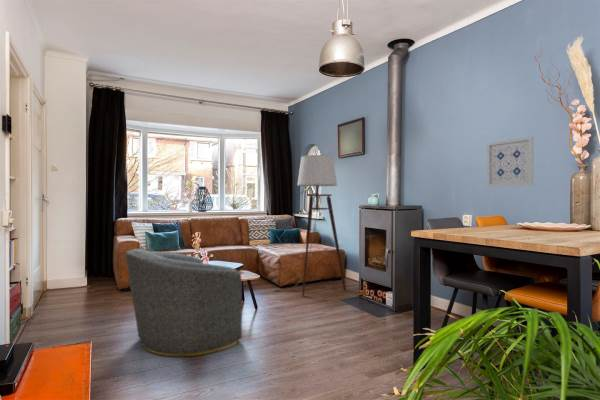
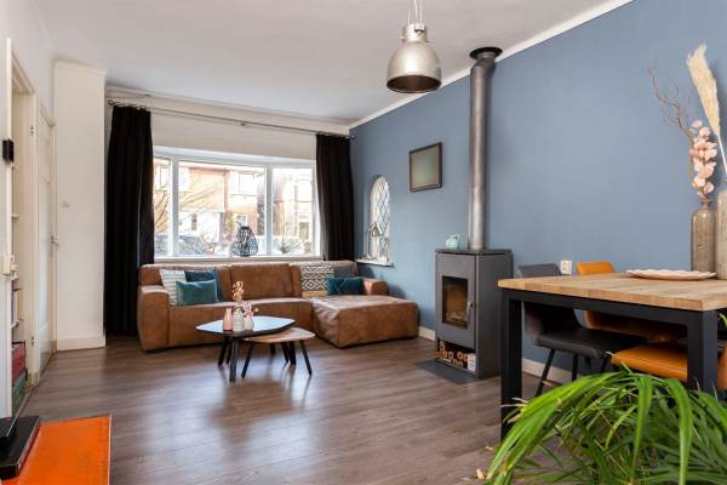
- floor lamp (308, 223)
- wall art (509, 163)
- armchair (180, 293)
